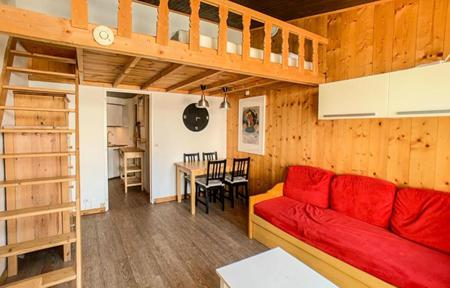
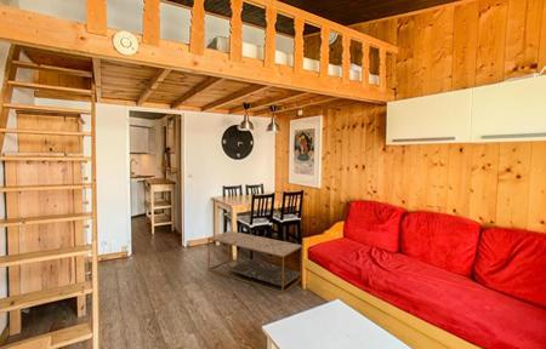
+ coffee table (252, 259)
